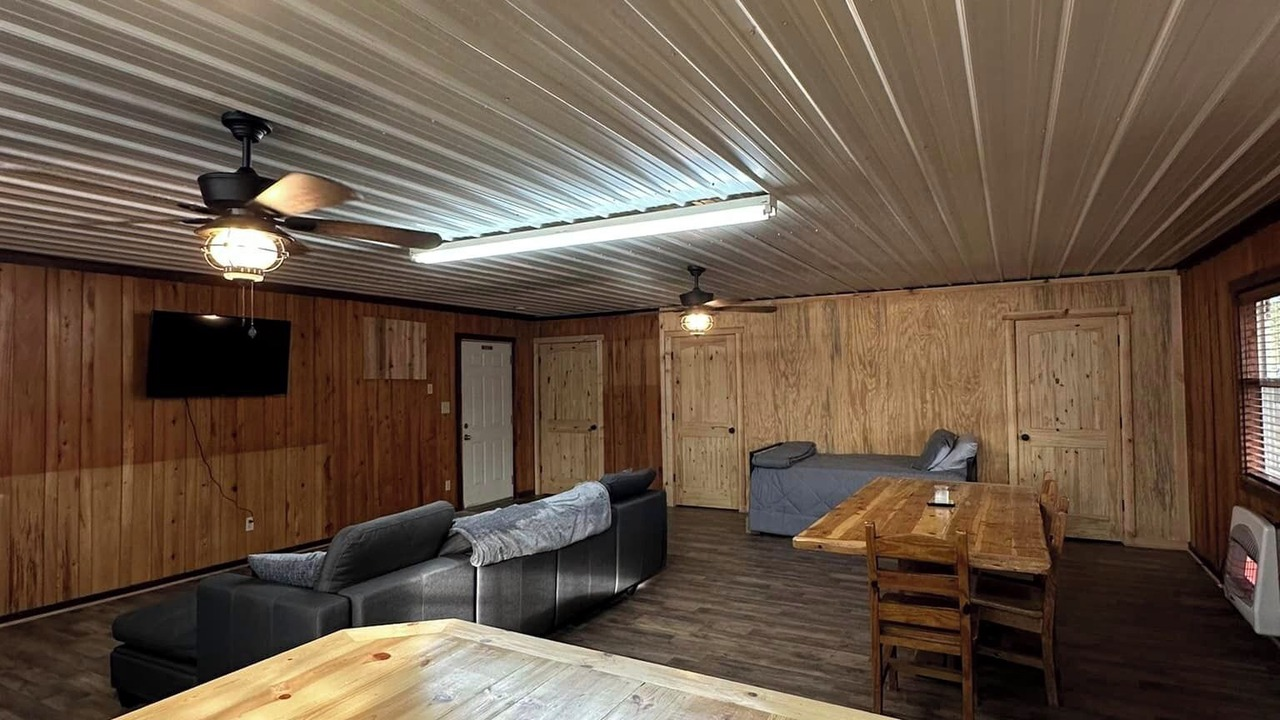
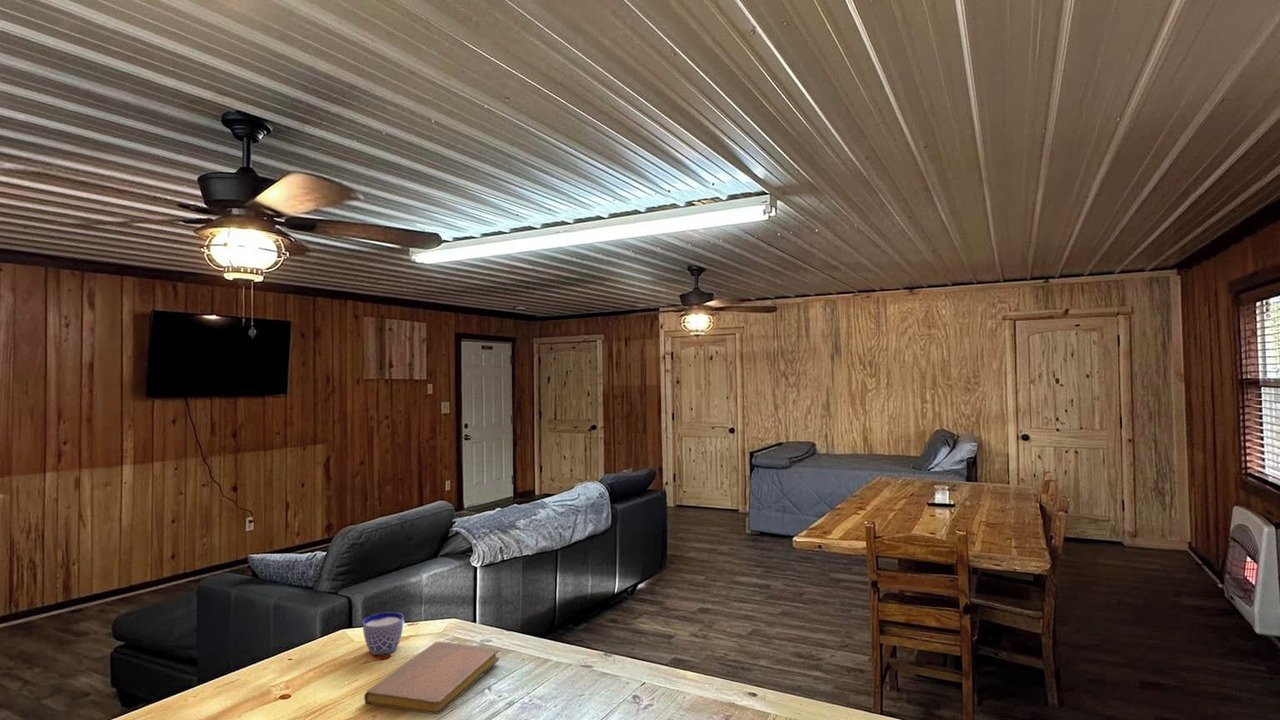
+ notebook (436, 674)
+ cup (387, 632)
